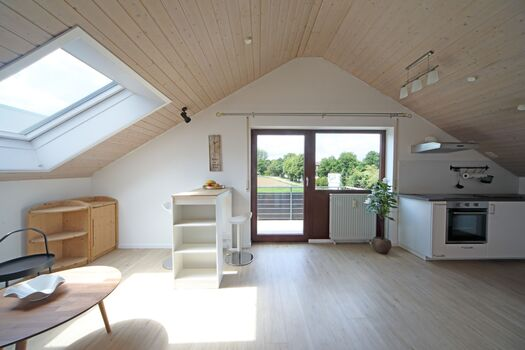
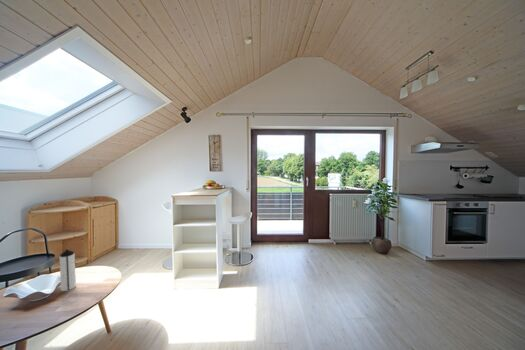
+ water bottle (67, 268)
